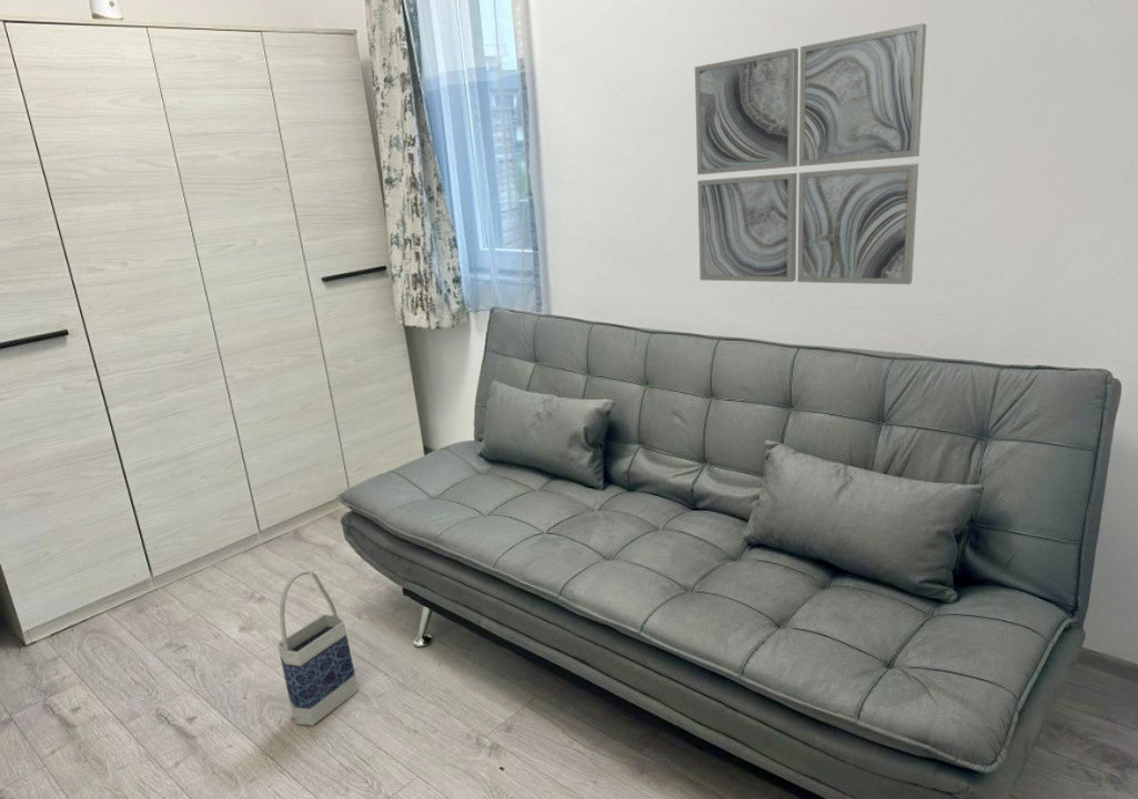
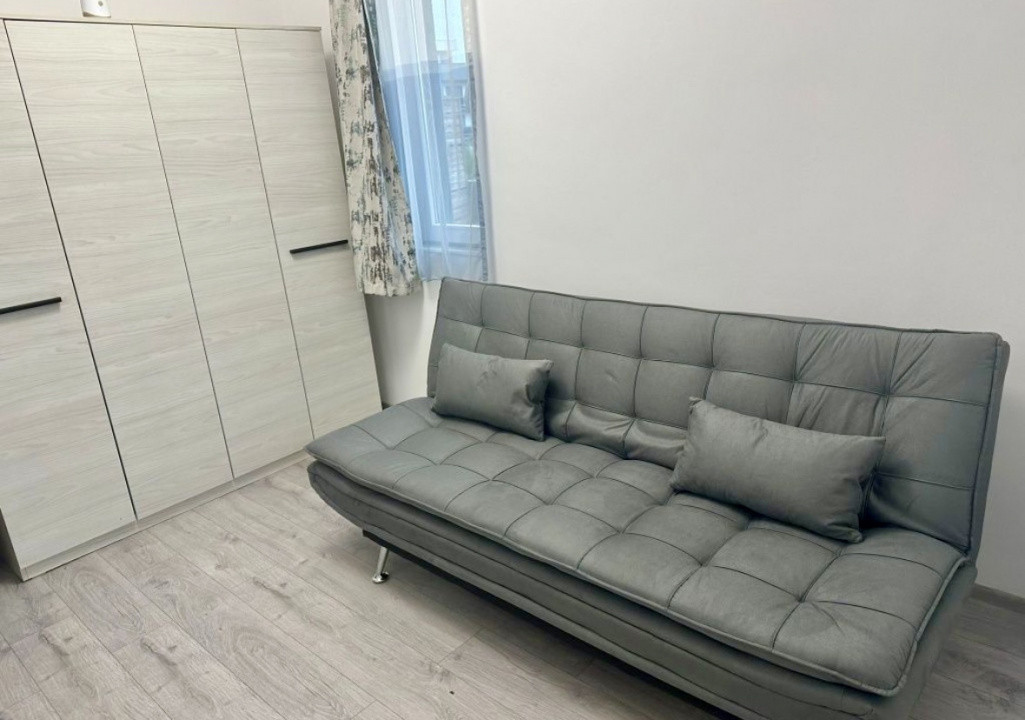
- bag (313, 639)
- wall art (796, 165)
